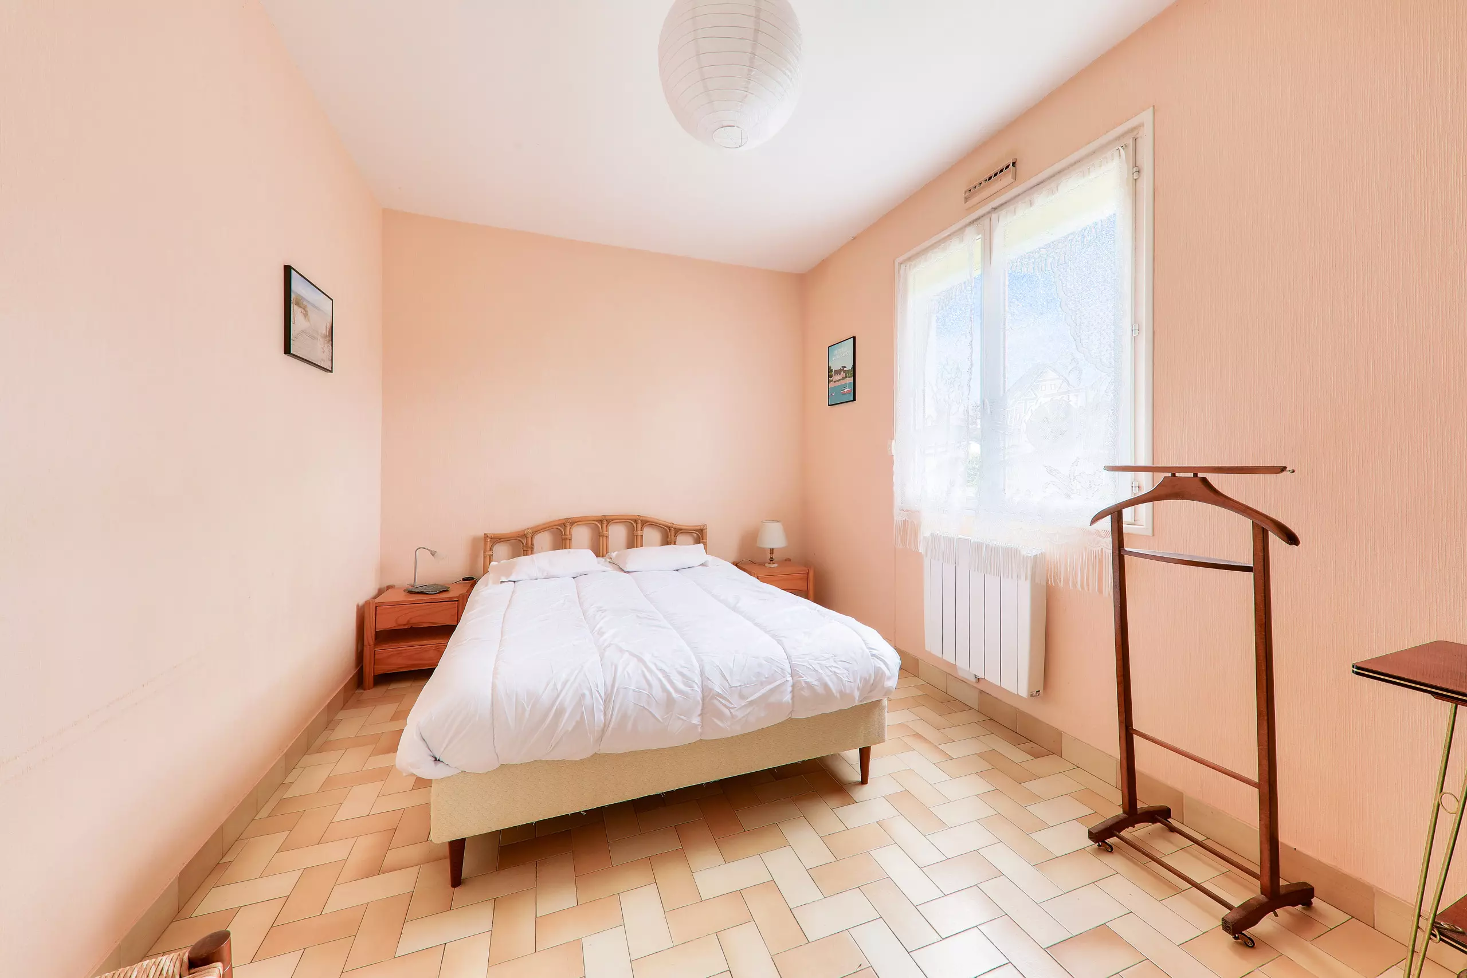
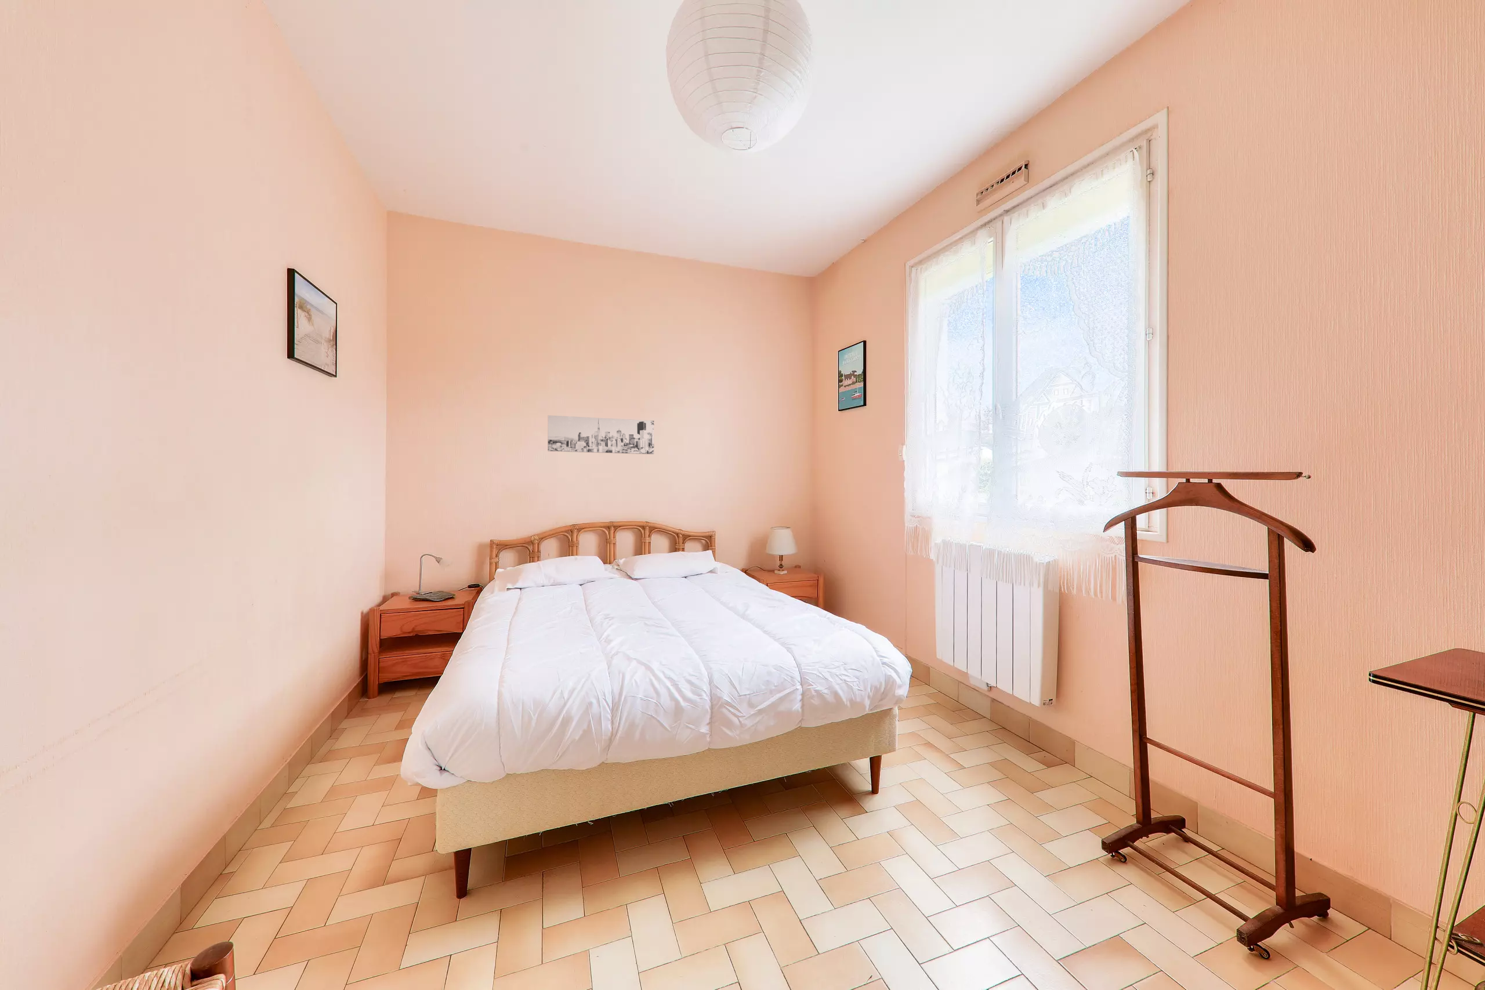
+ wall art (602, 435)
